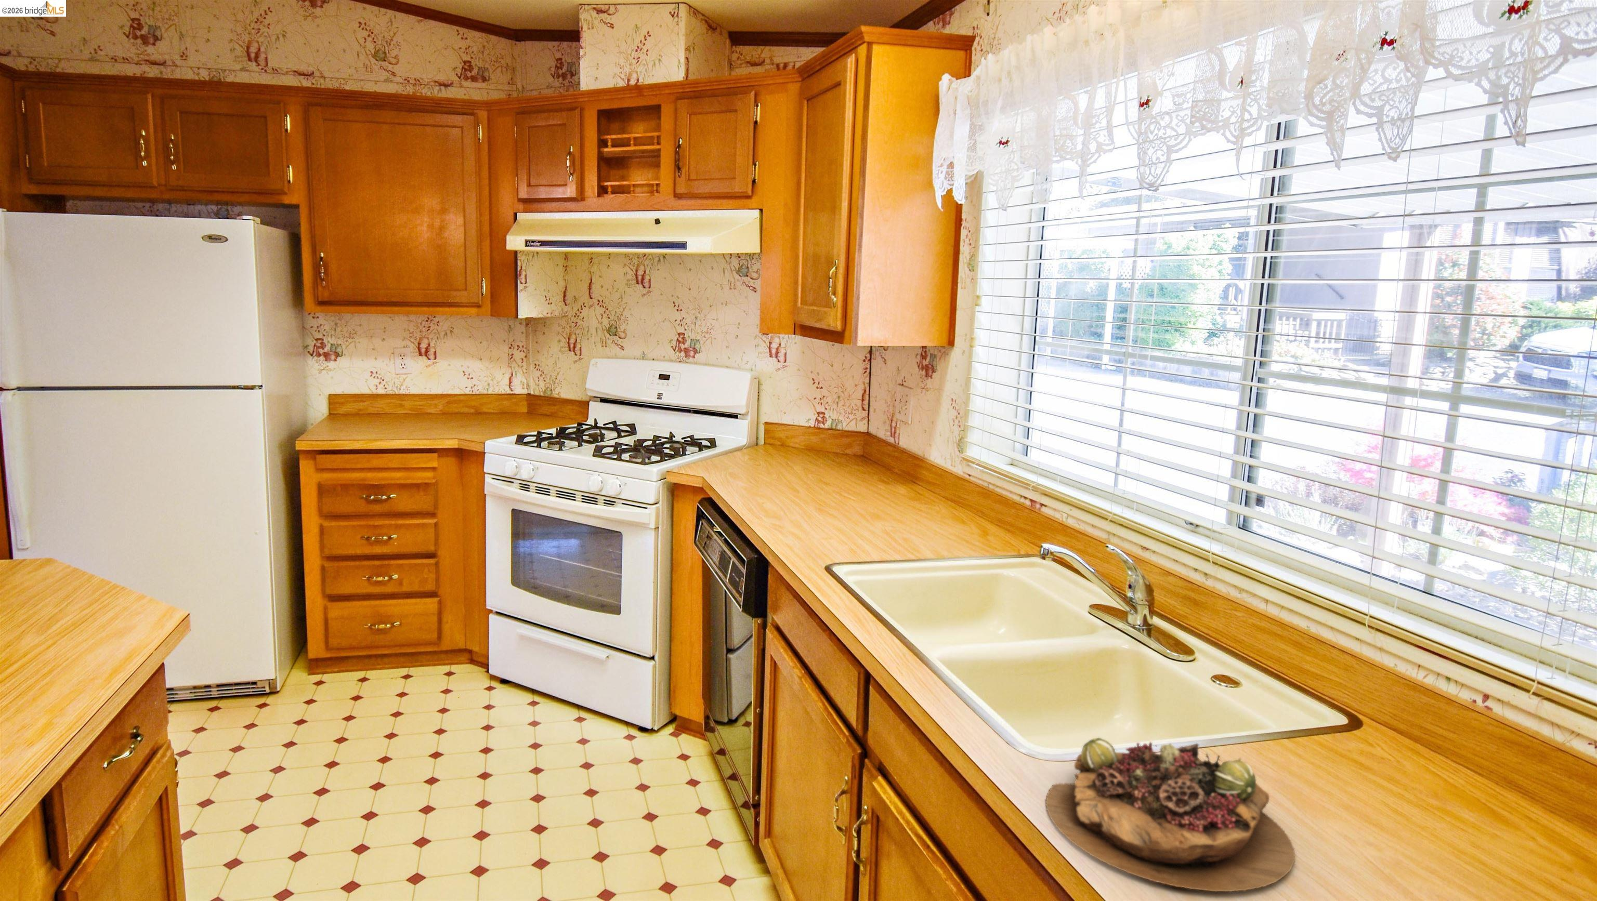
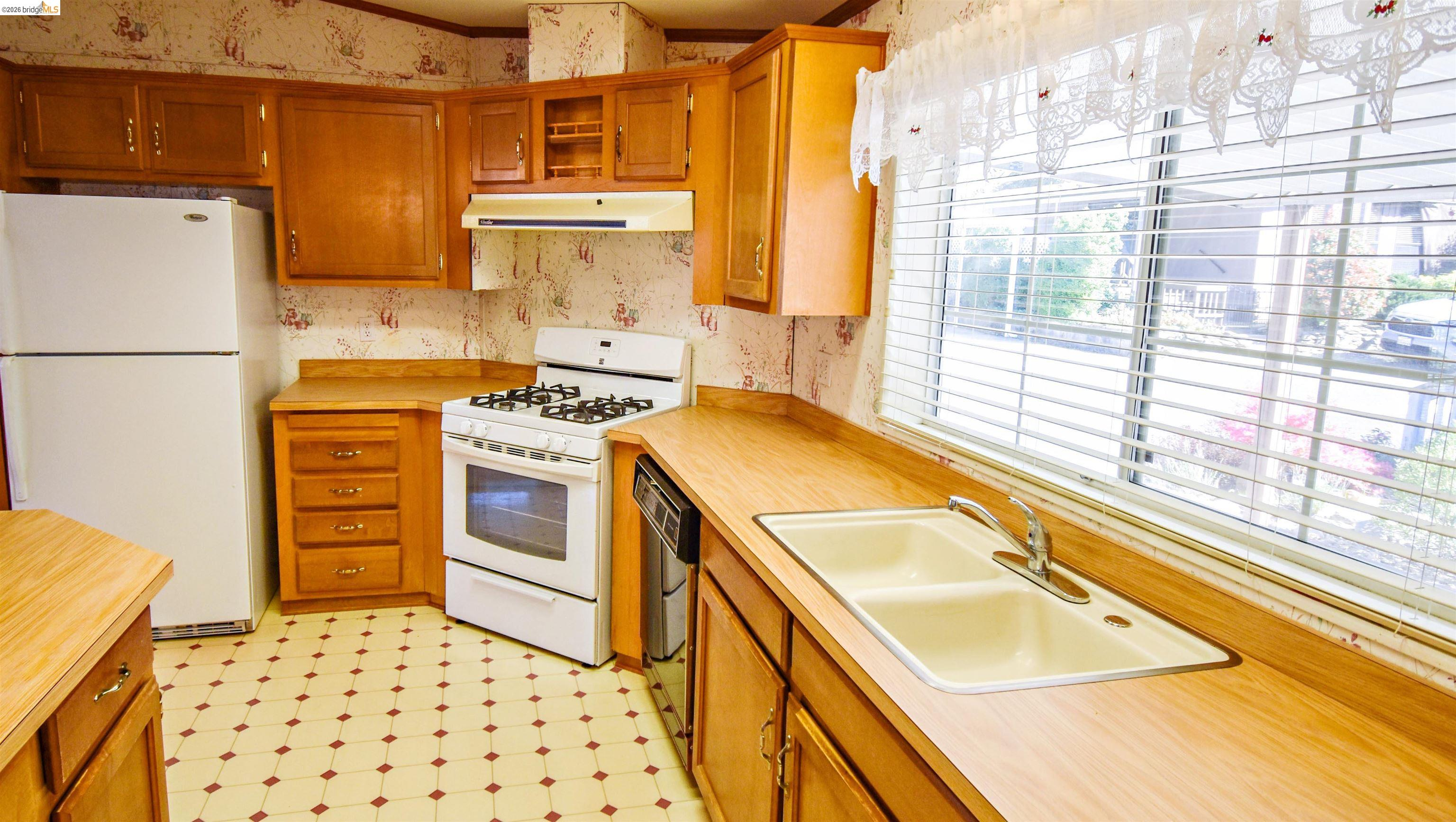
- succulent plant (1168, 784)
